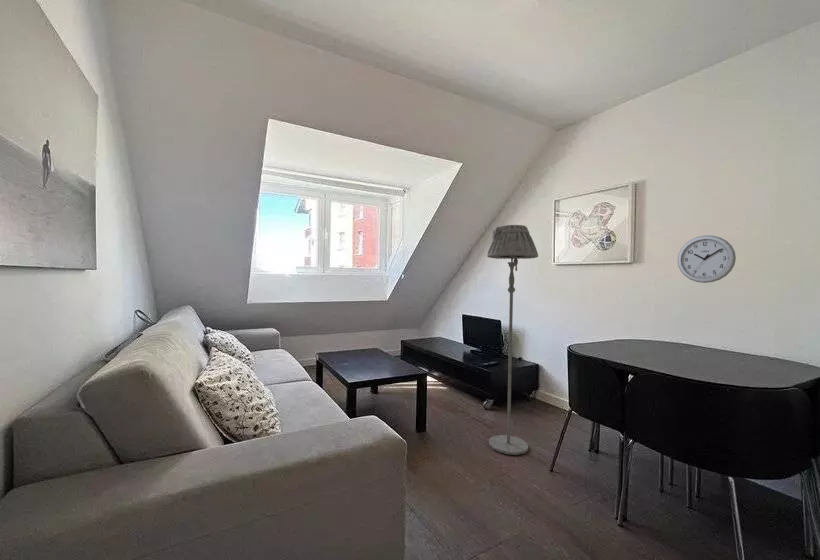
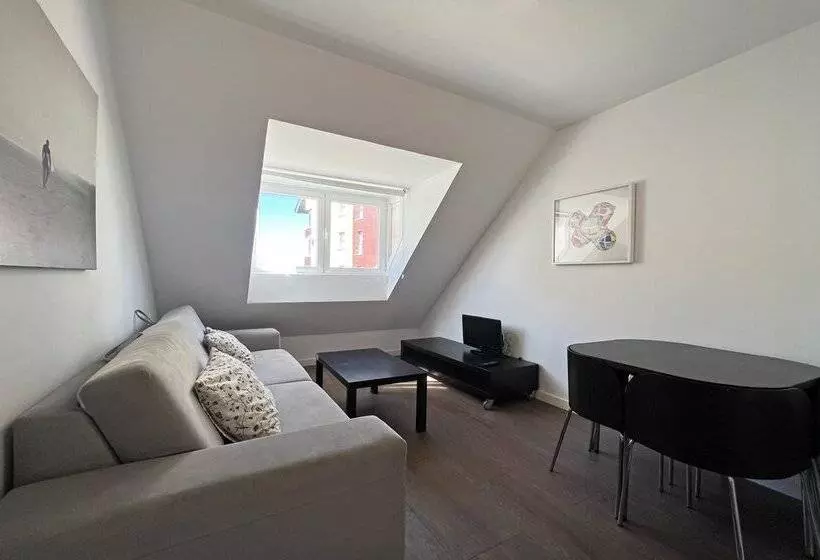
- floor lamp (510, 335)
- wall clock (704, 259)
